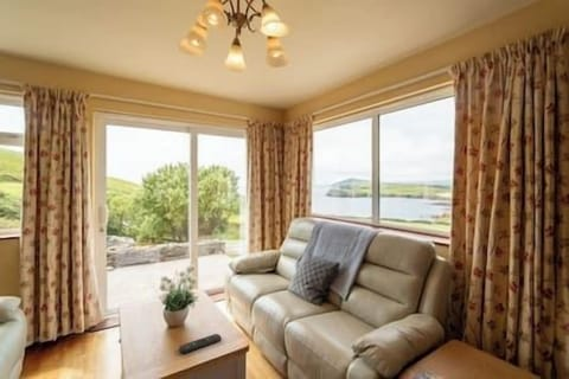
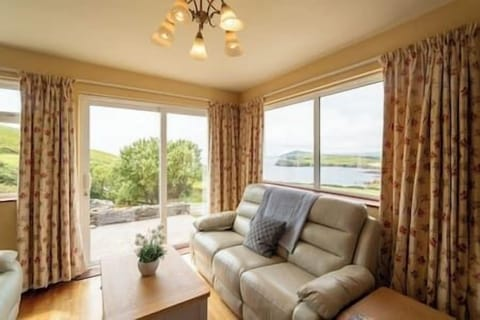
- remote control (200, 342)
